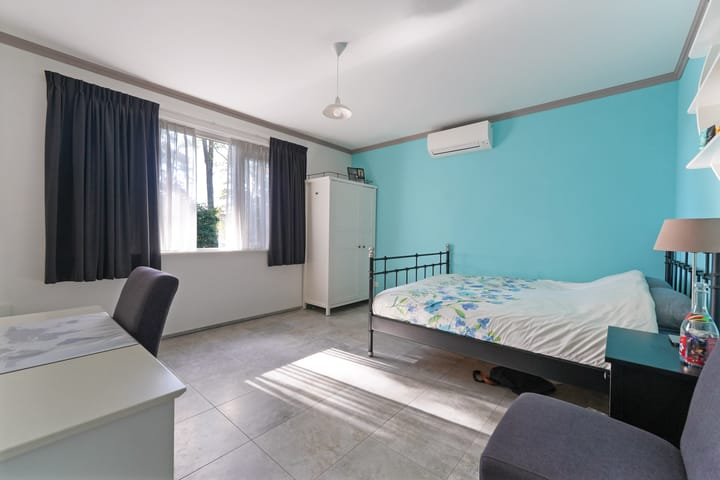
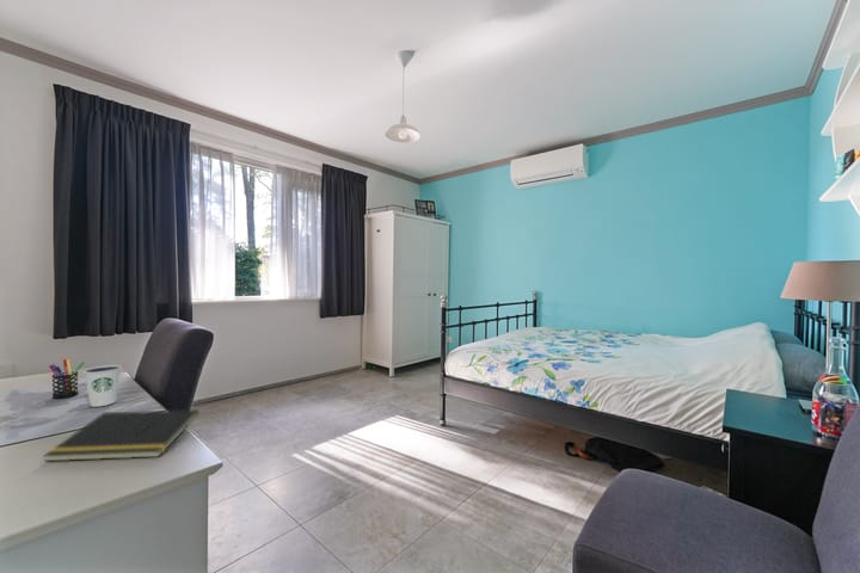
+ dixie cup (103, 386)
+ pen holder (68, 376)
+ notepad (129, 432)
